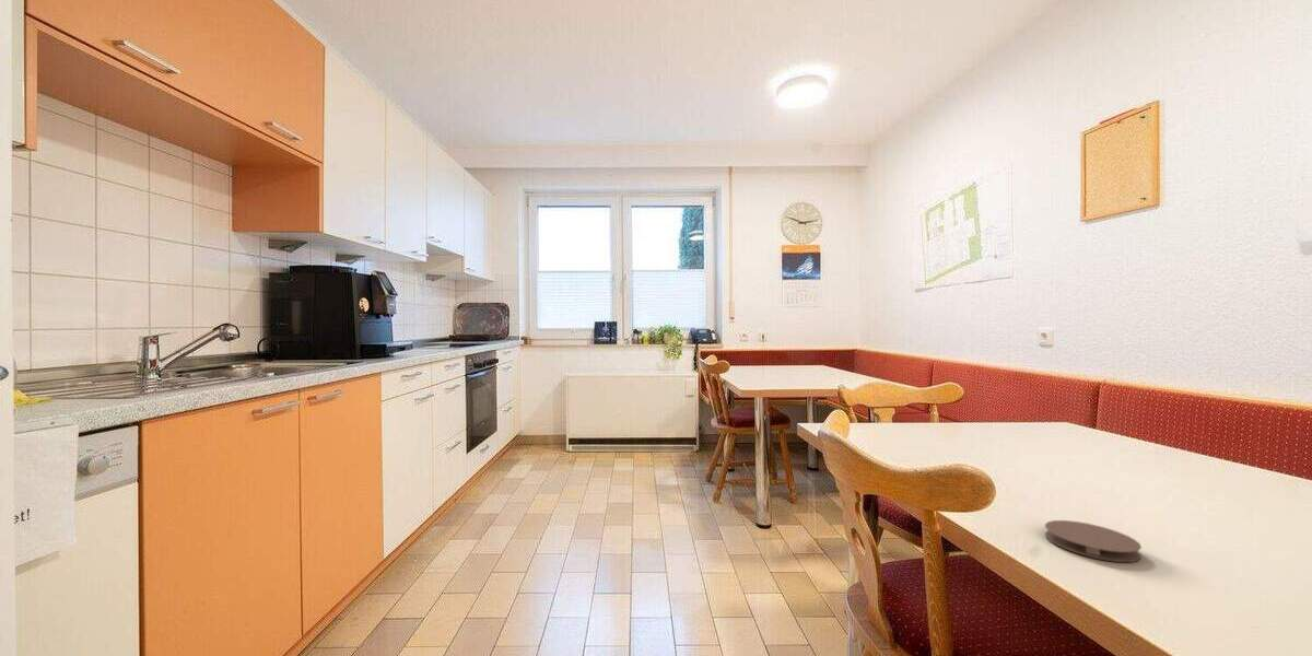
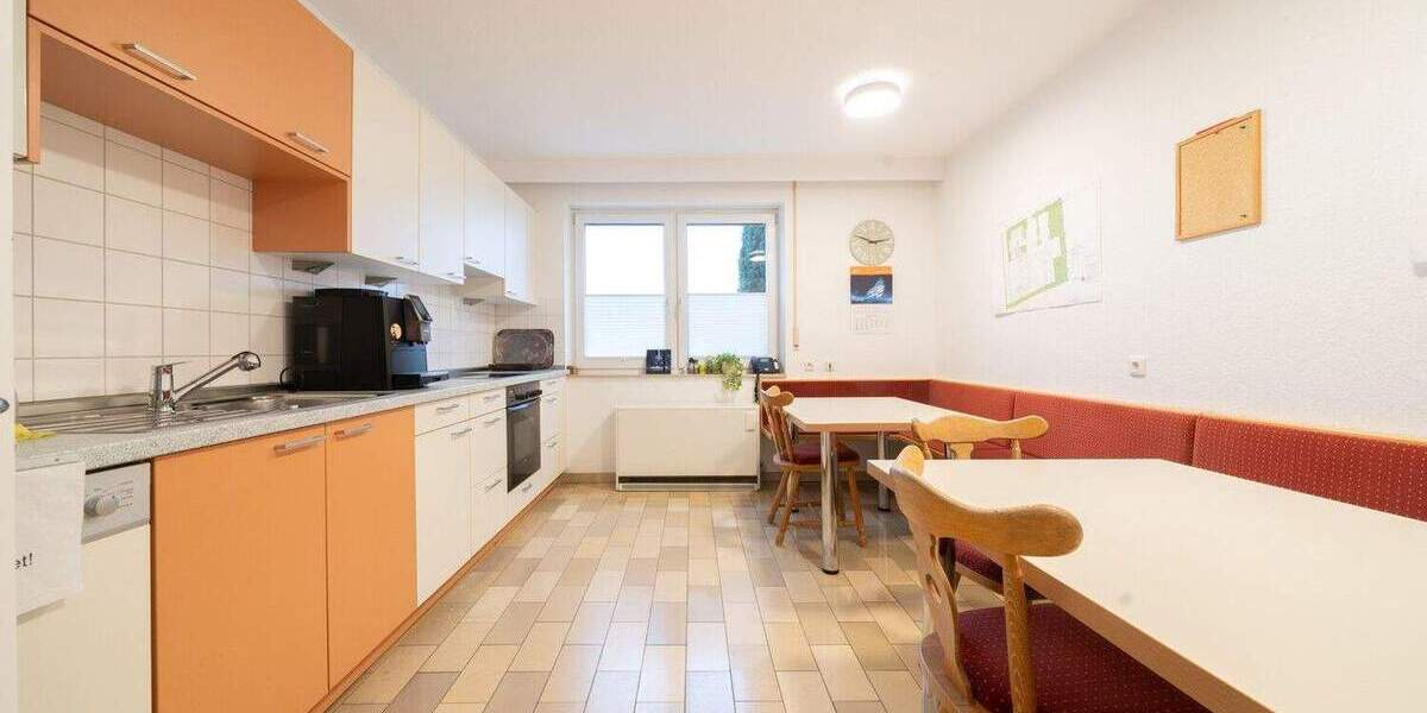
- coaster (1090, 539)
